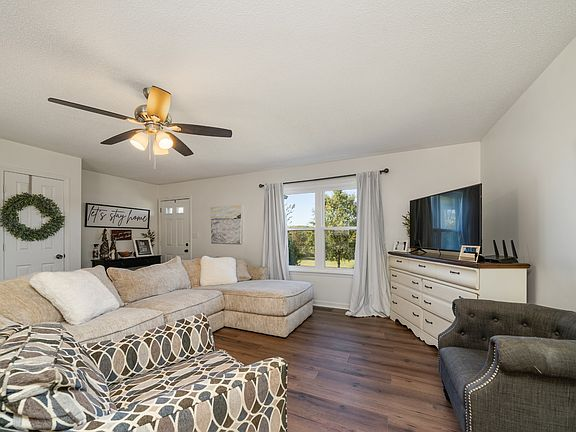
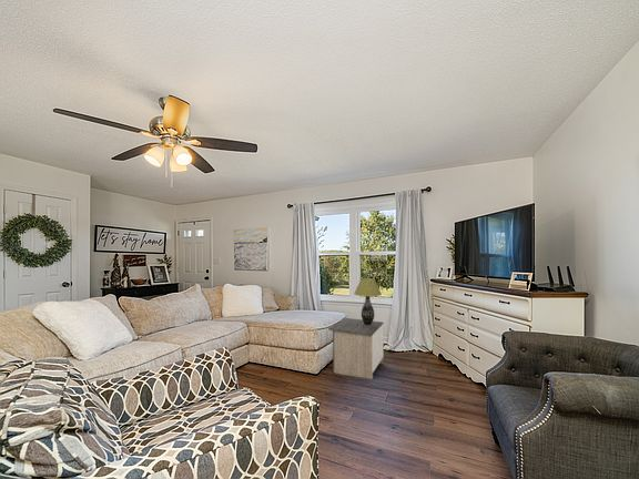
+ table lamp (367, 300)
+ nightstand (356, 346)
